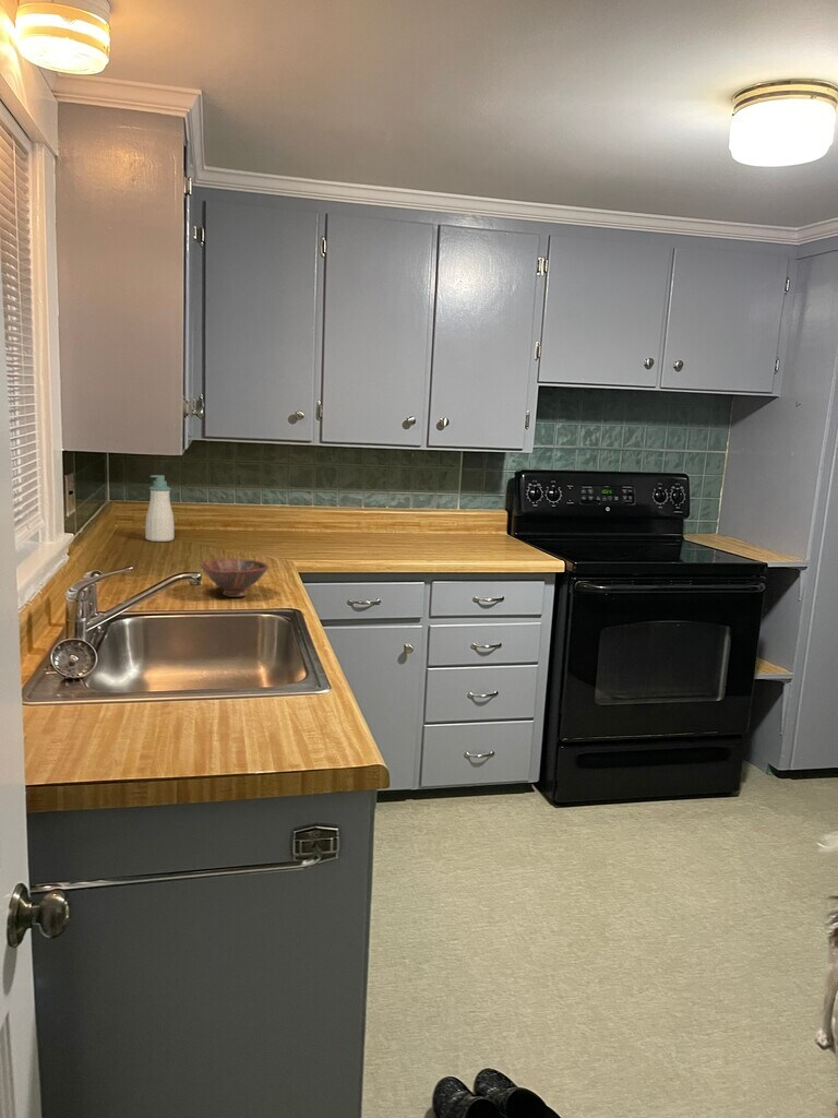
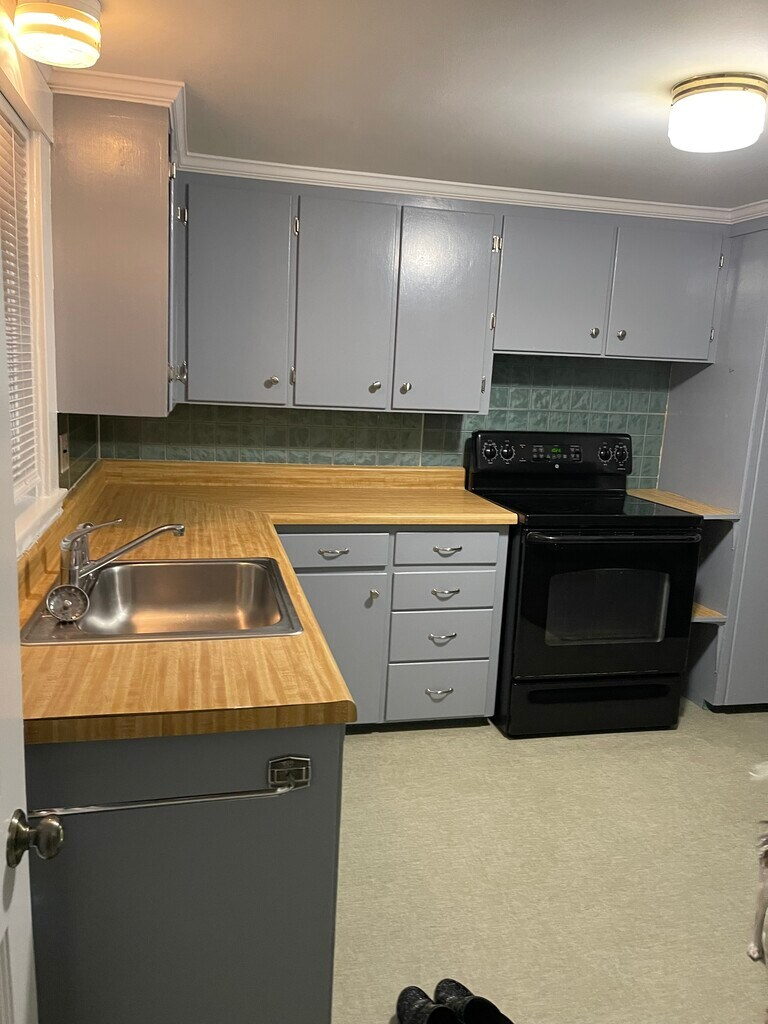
- bowl (234, 579)
- soap bottle (159, 508)
